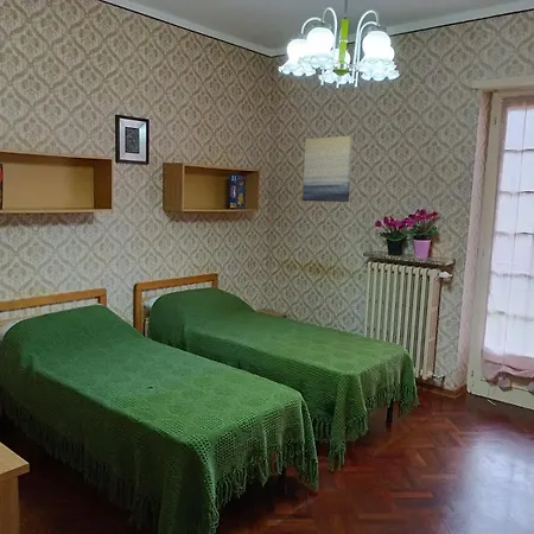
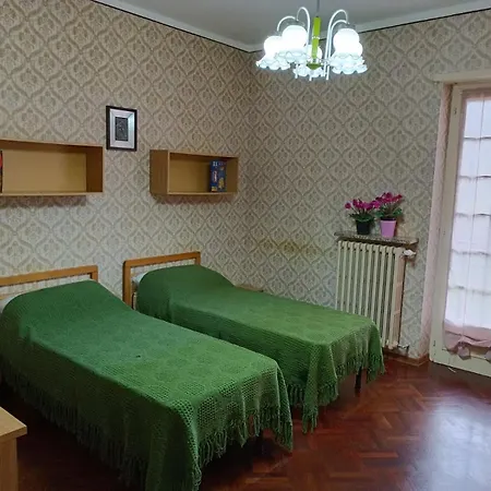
- wall art (326, 170)
